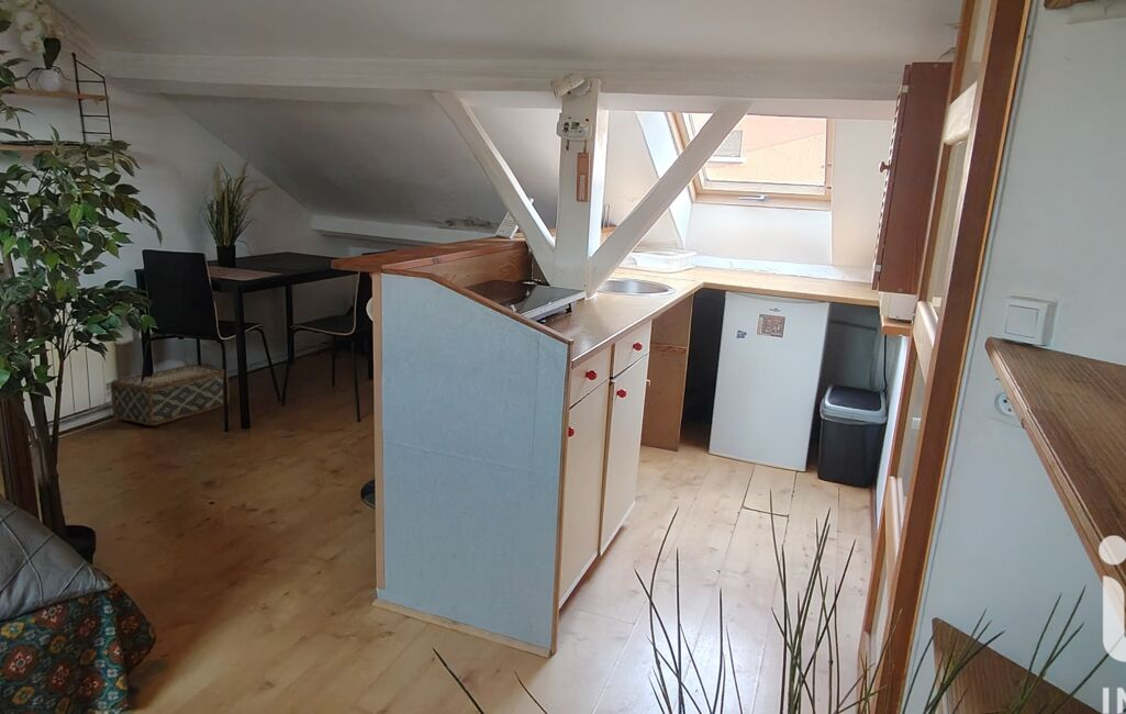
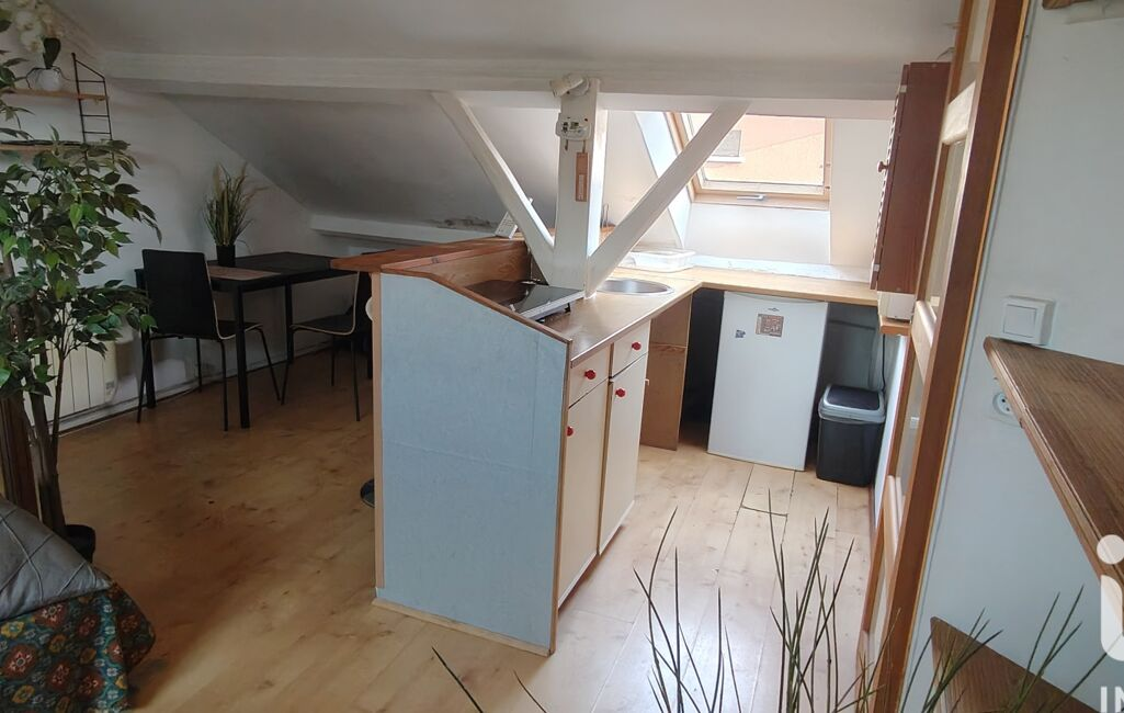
- woven basket (172, 392)
